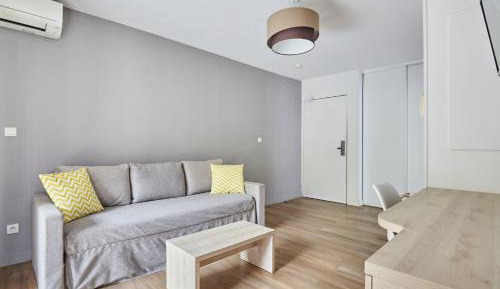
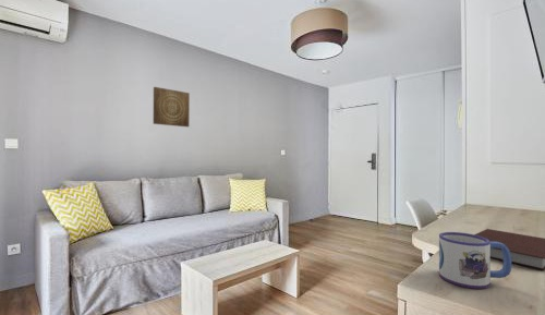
+ mug (473, 258)
+ notebook (510, 245)
+ wall art (171, 107)
